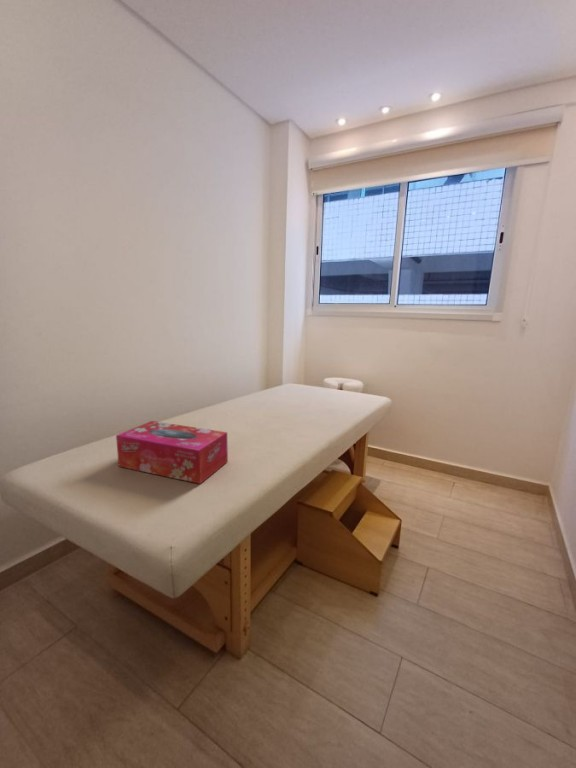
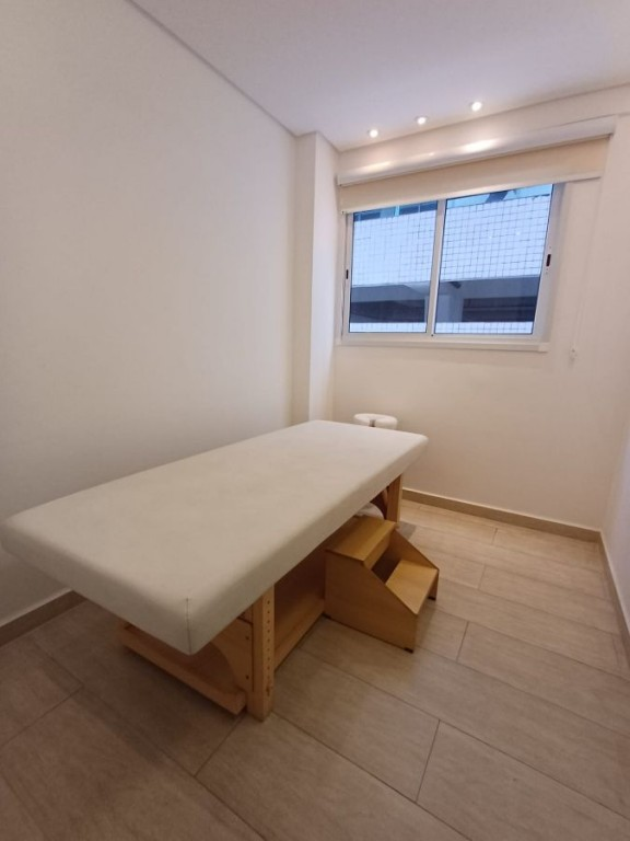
- tissue box (173, 449)
